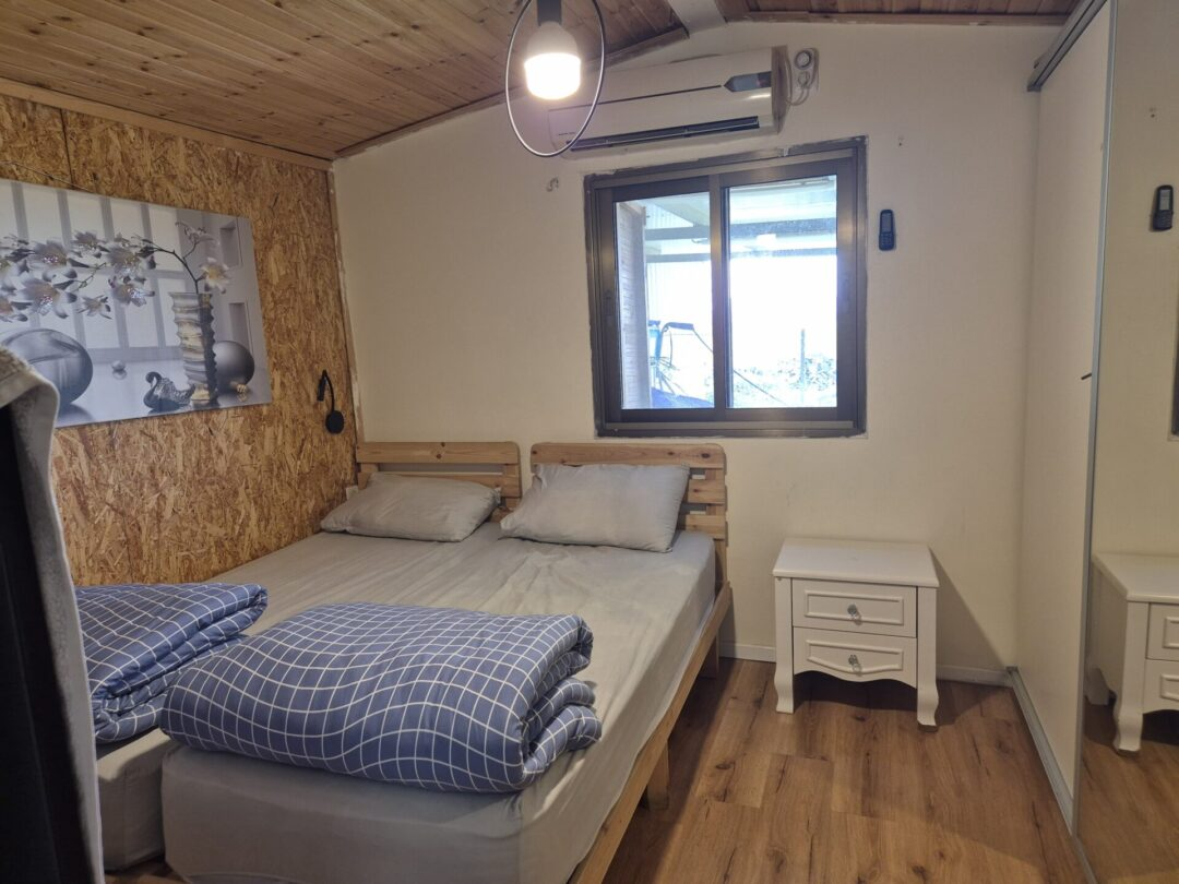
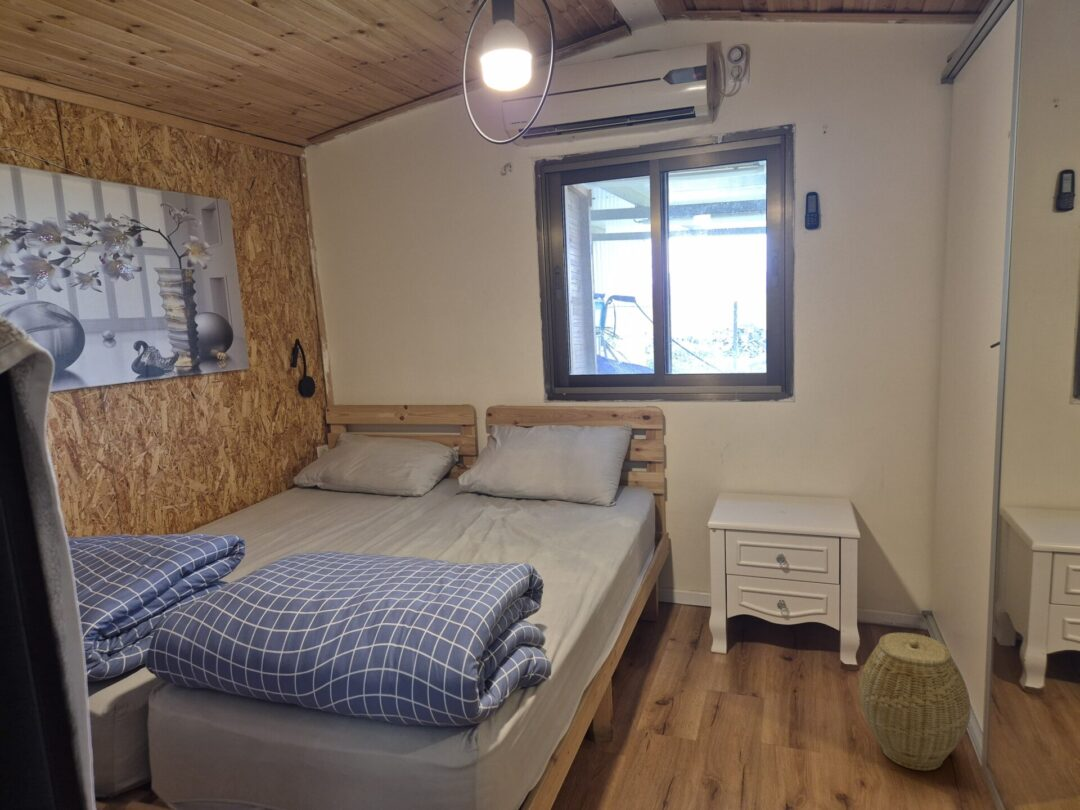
+ woven basket (912, 697)
